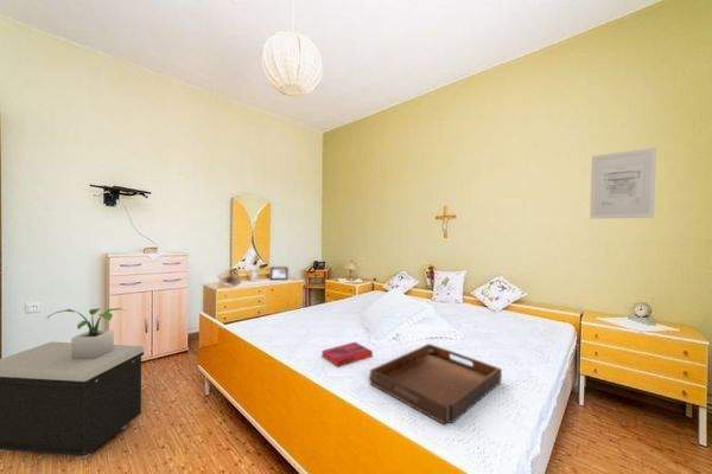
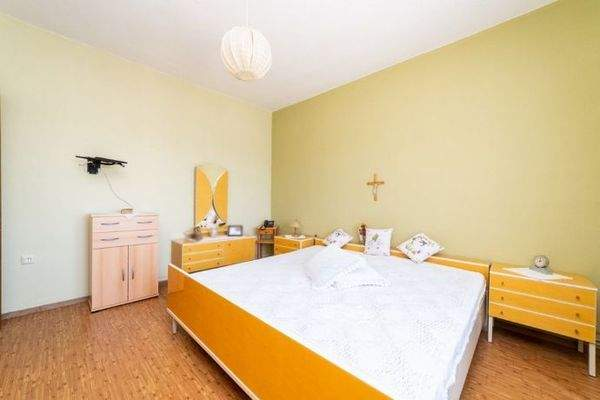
- storage bench (68, 396)
- potted plant (90, 329)
- serving tray (436, 376)
- hardback book (347, 353)
- wall art (621, 185)
